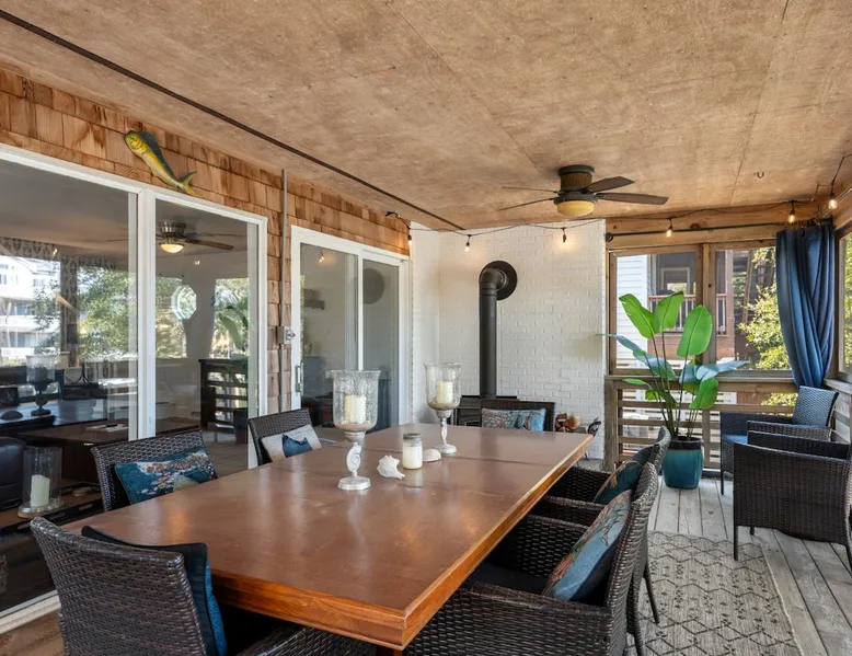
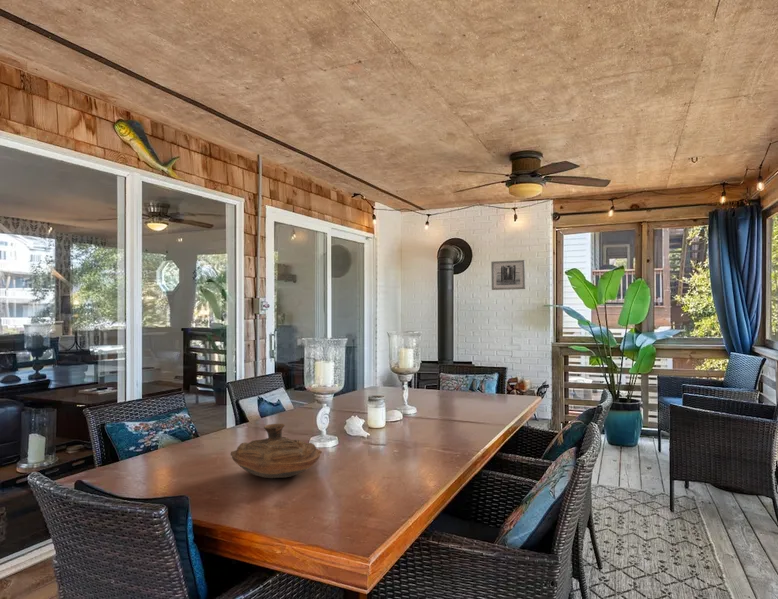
+ decorative bowl (277, 449)
+ wall art (508, 275)
